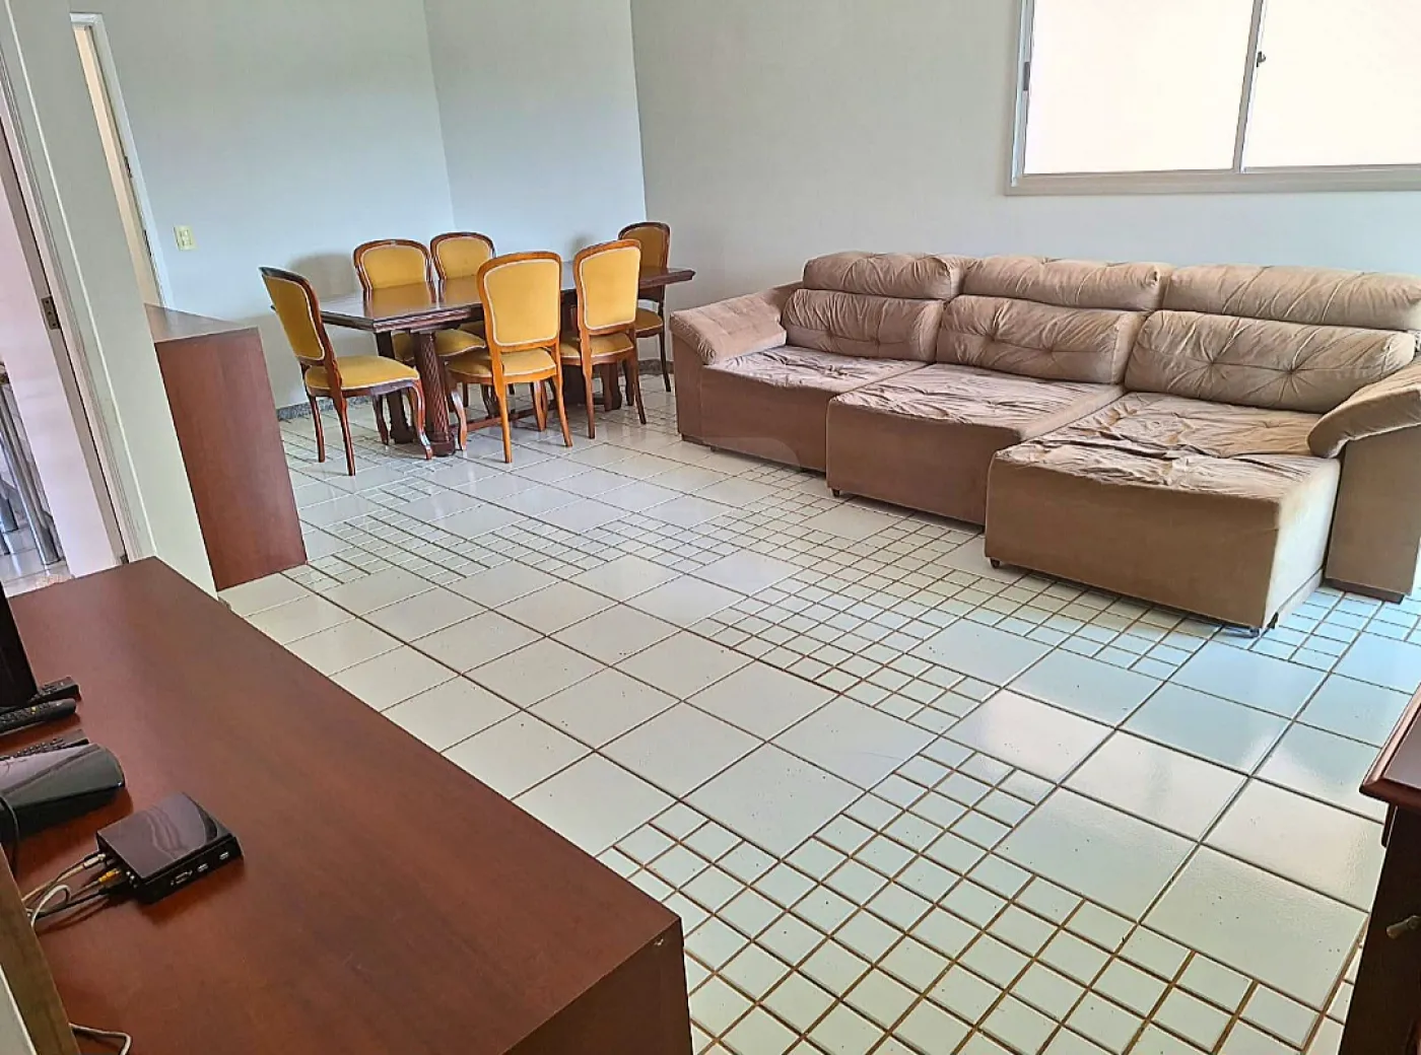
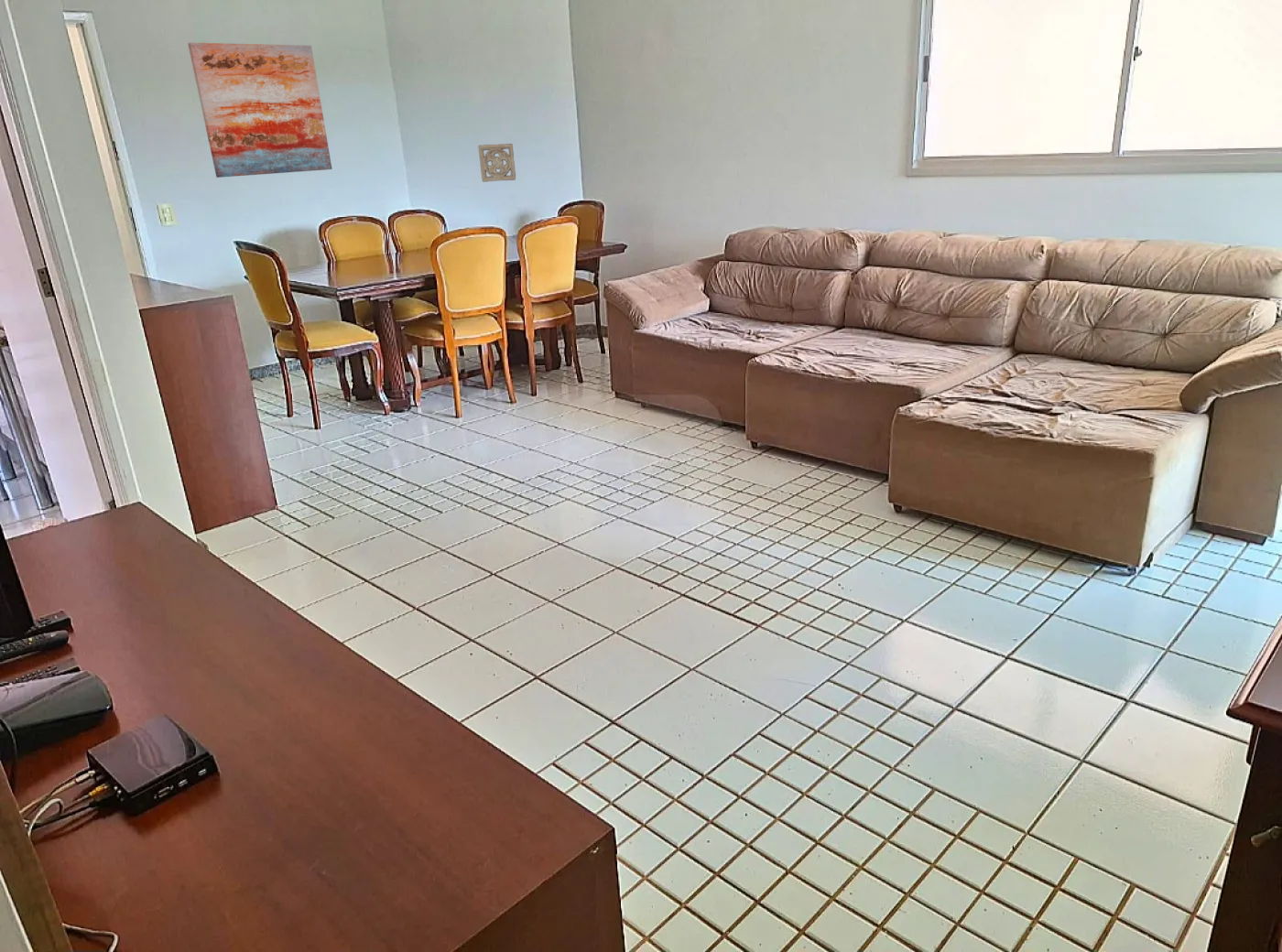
+ wall ornament (497, 163)
+ wall art (264, 110)
